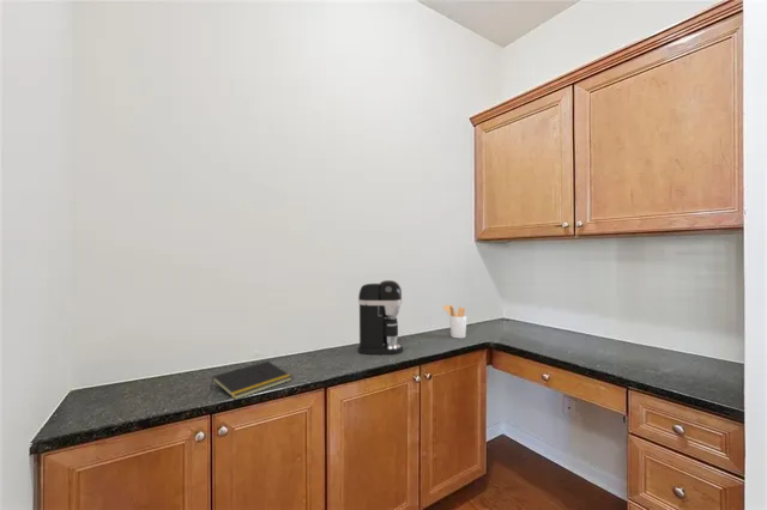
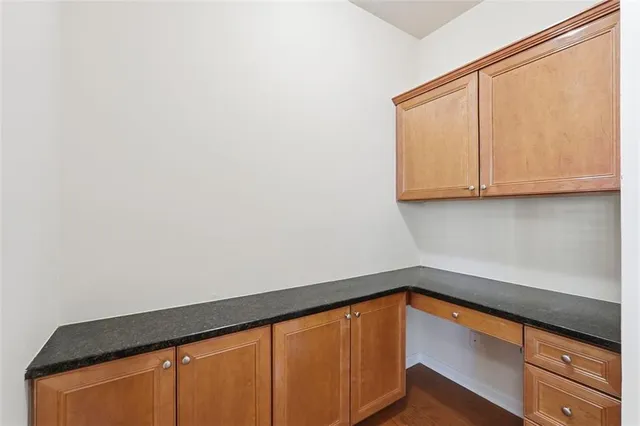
- coffee maker (380, 315)
- notepad (253, 377)
- utensil holder (454, 320)
